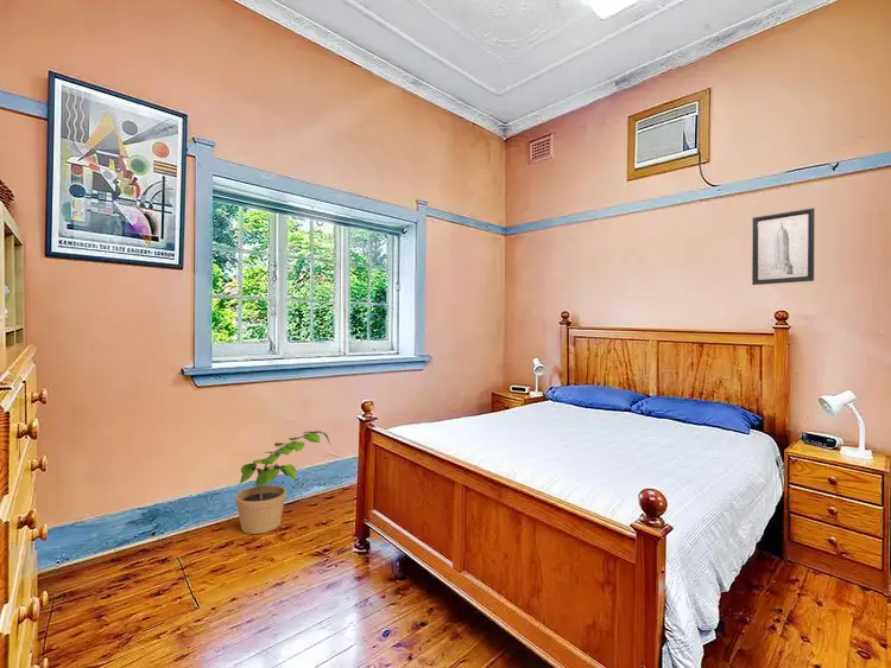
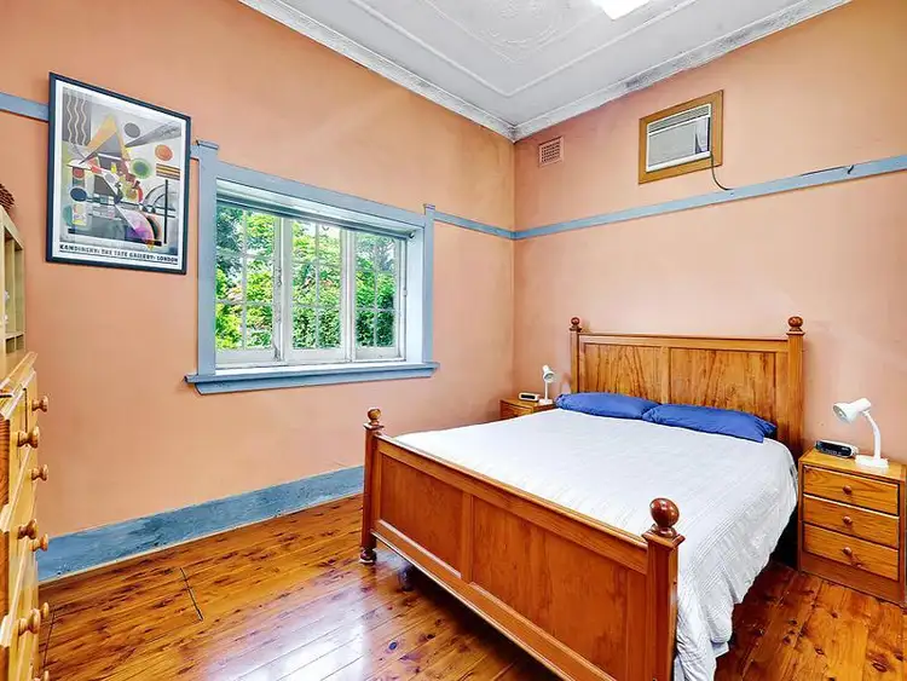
- wall art (782, 248)
- potted plant (290, 476)
